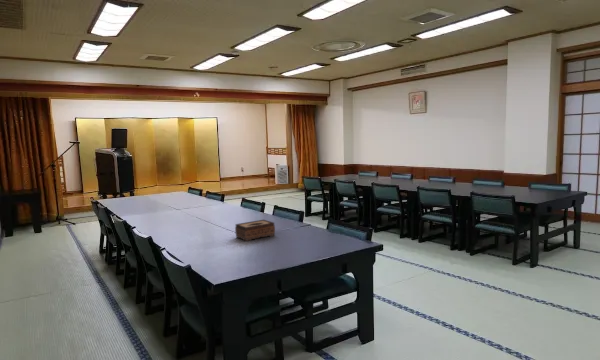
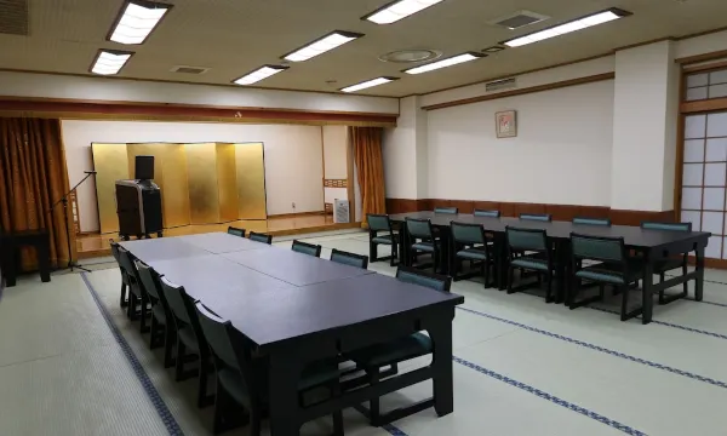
- tissue box (255, 229)
